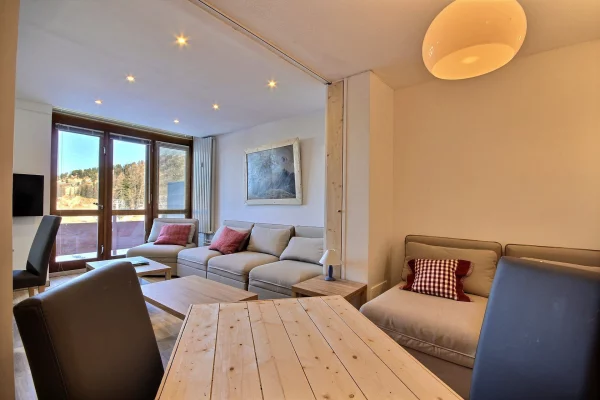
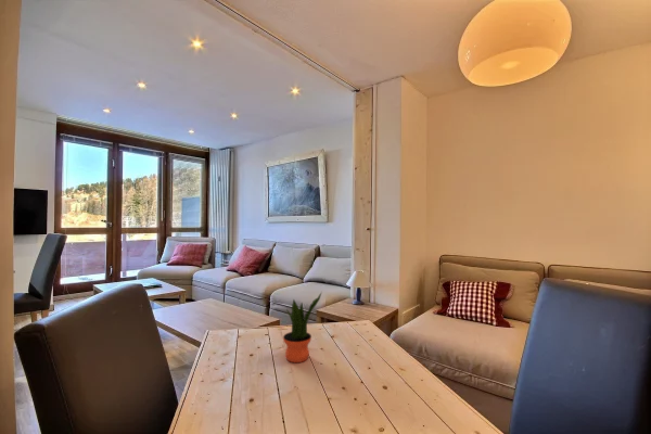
+ potted plant (303, 323)
